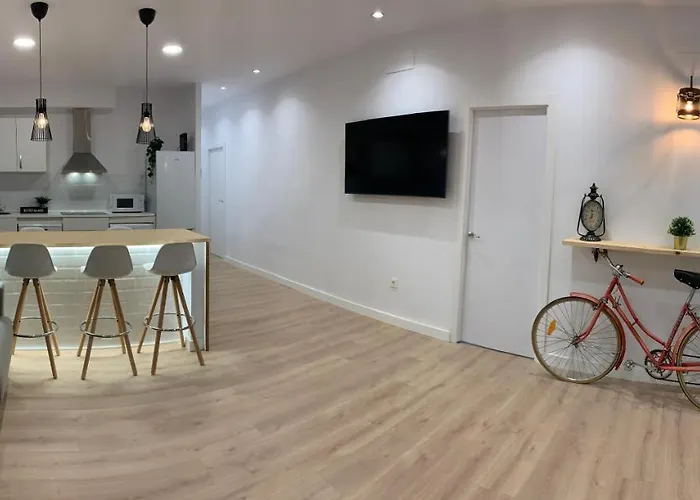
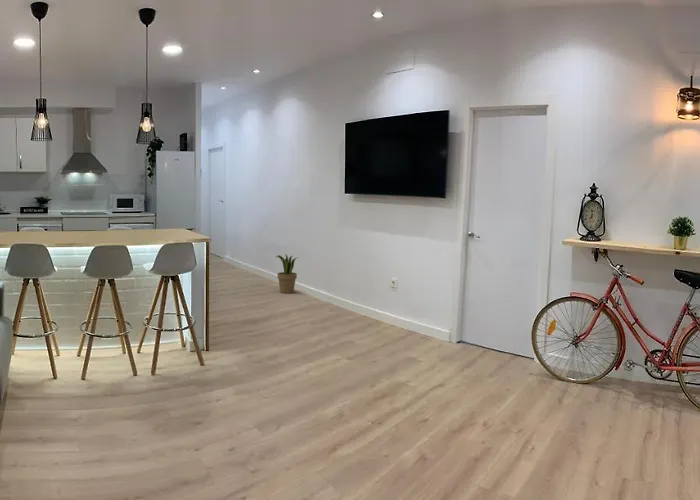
+ potted plant (286, 272)
